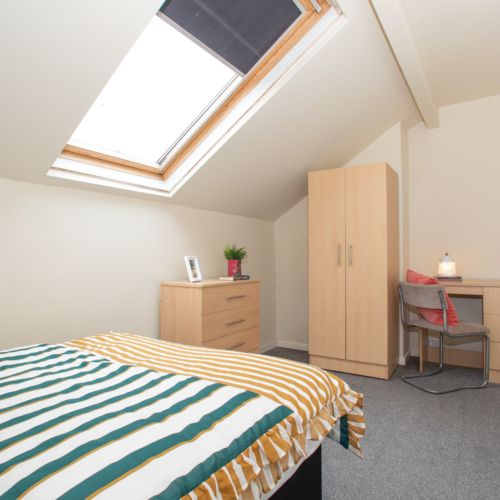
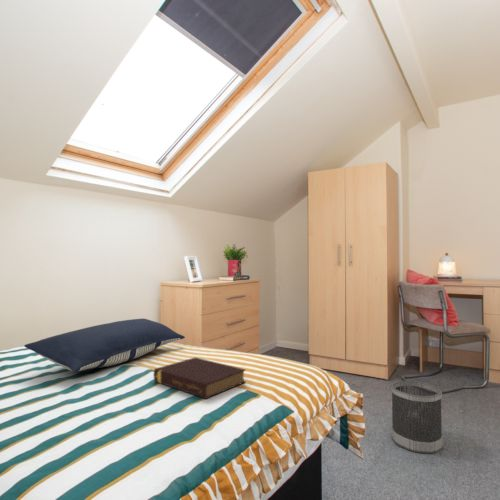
+ wastebasket (415, 414)
+ book (199, 375)
+ pillow (114, 341)
